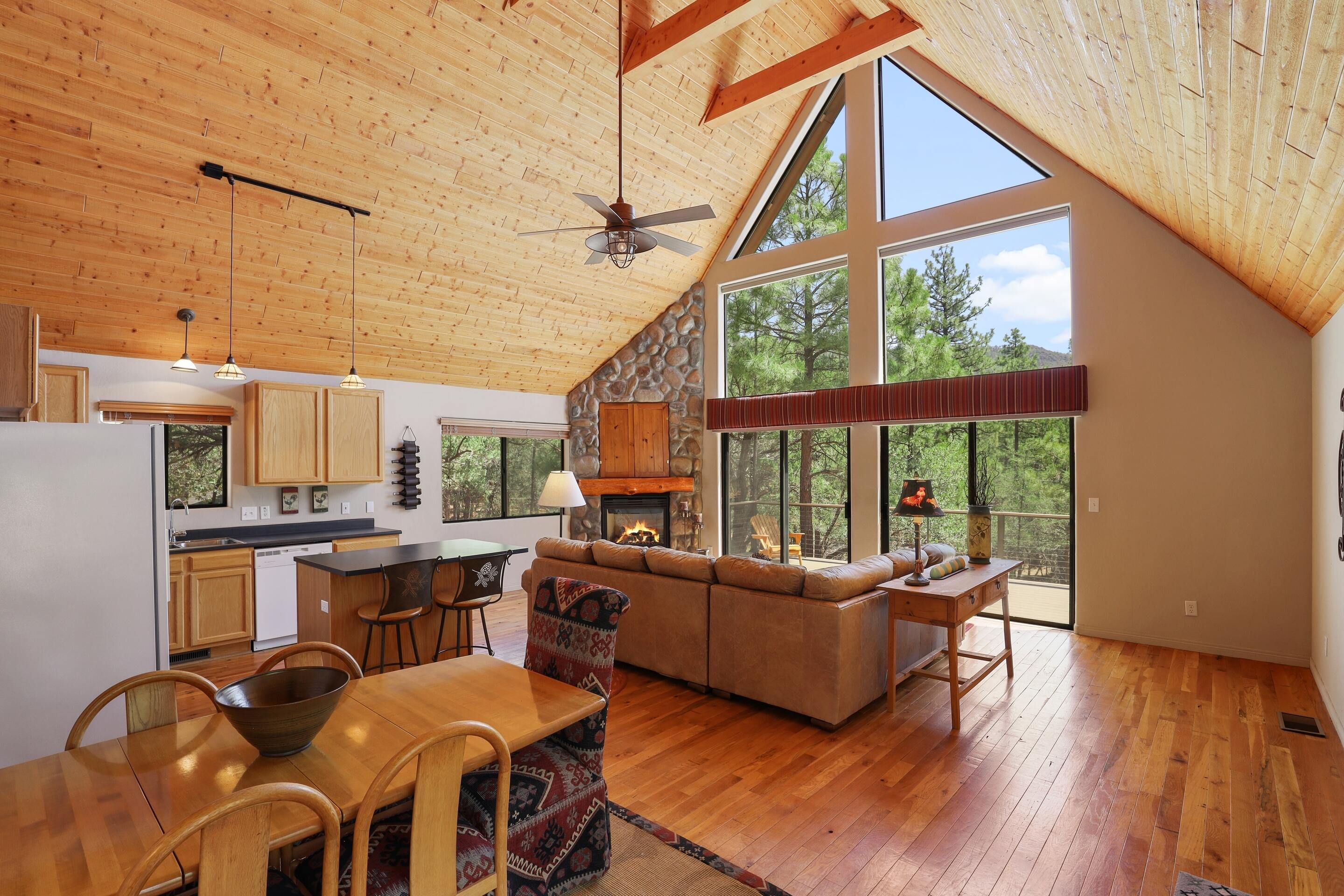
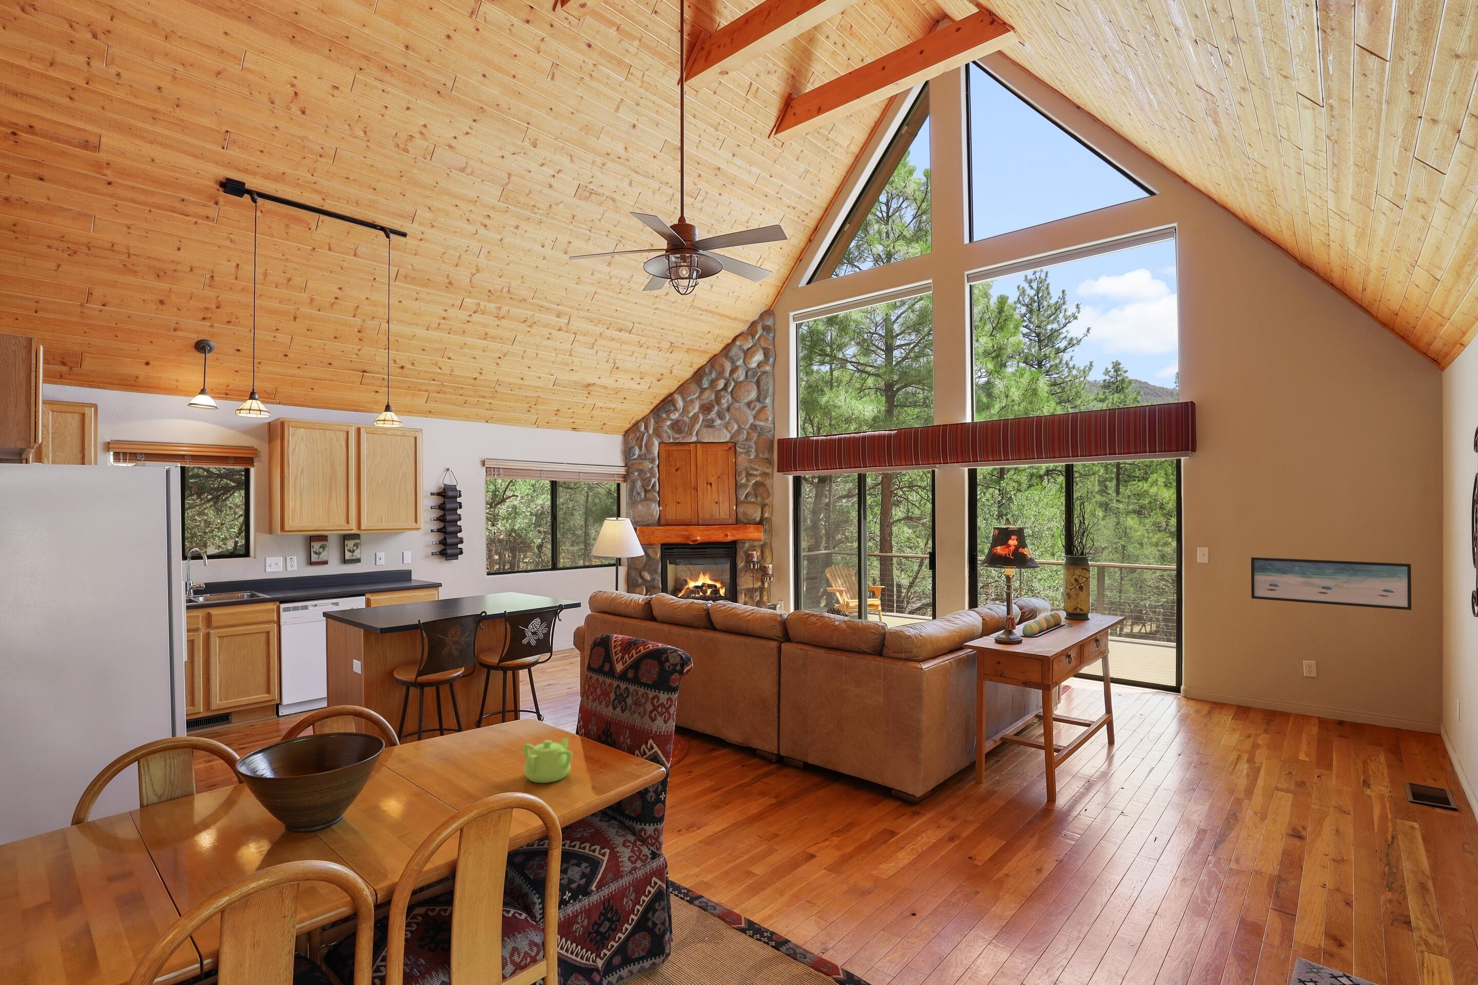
+ wall art (1326, 582)
+ teapot (548, 757)
